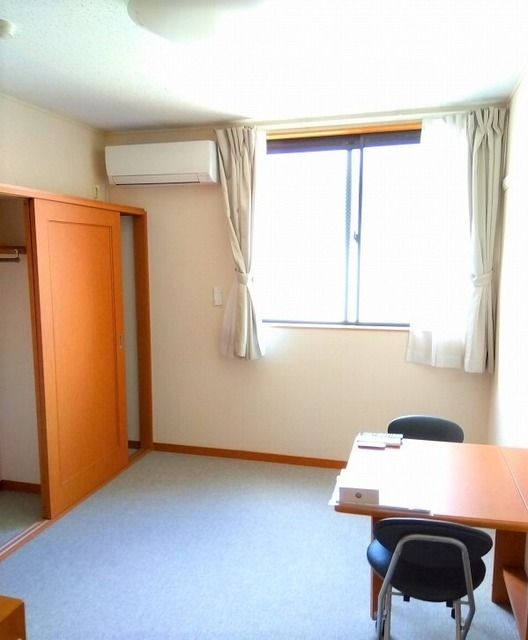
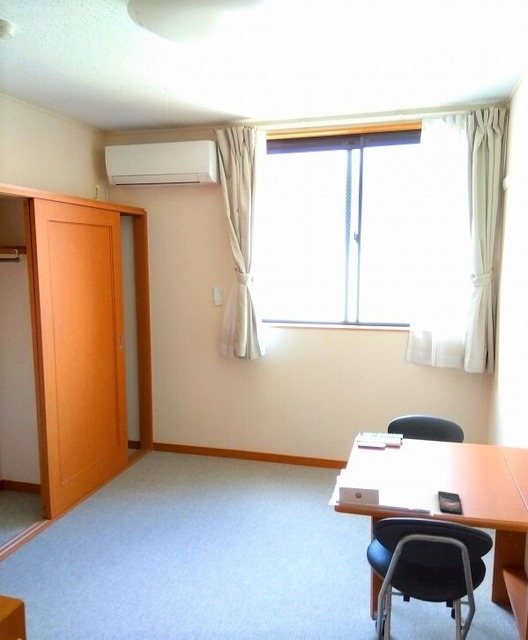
+ smartphone (449, 502)
